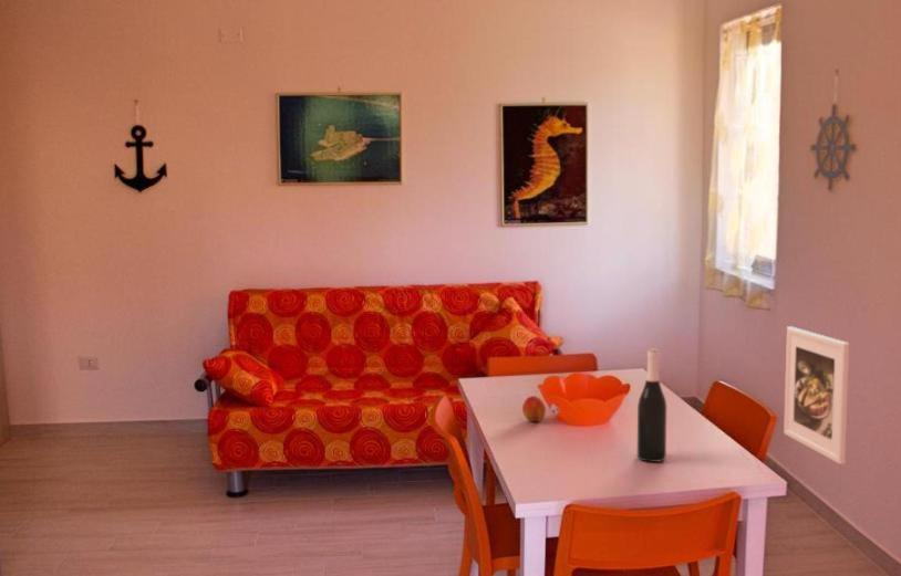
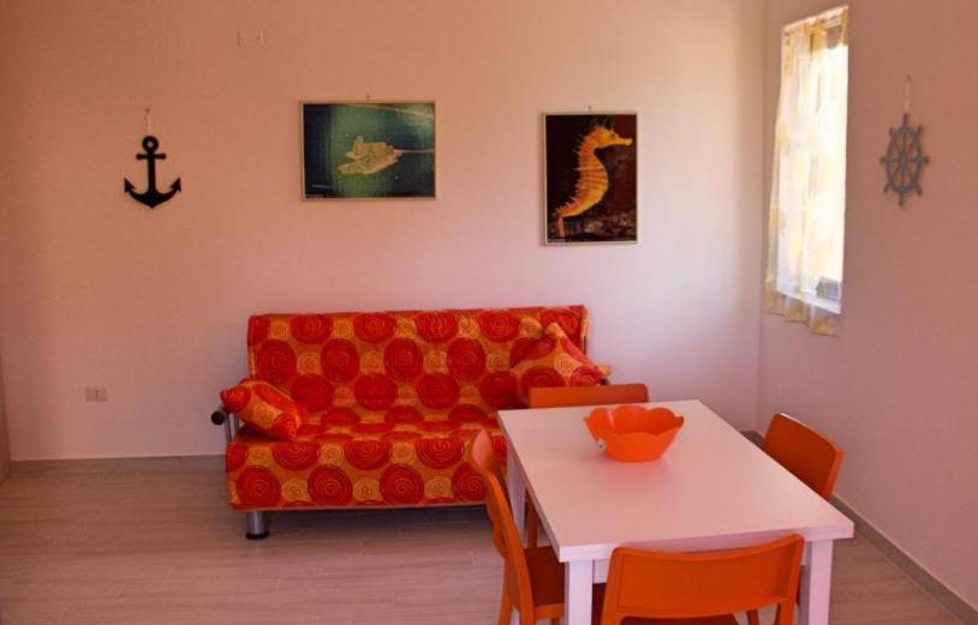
- wine bottle (652, 404)
- peach (534, 408)
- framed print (814, 391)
